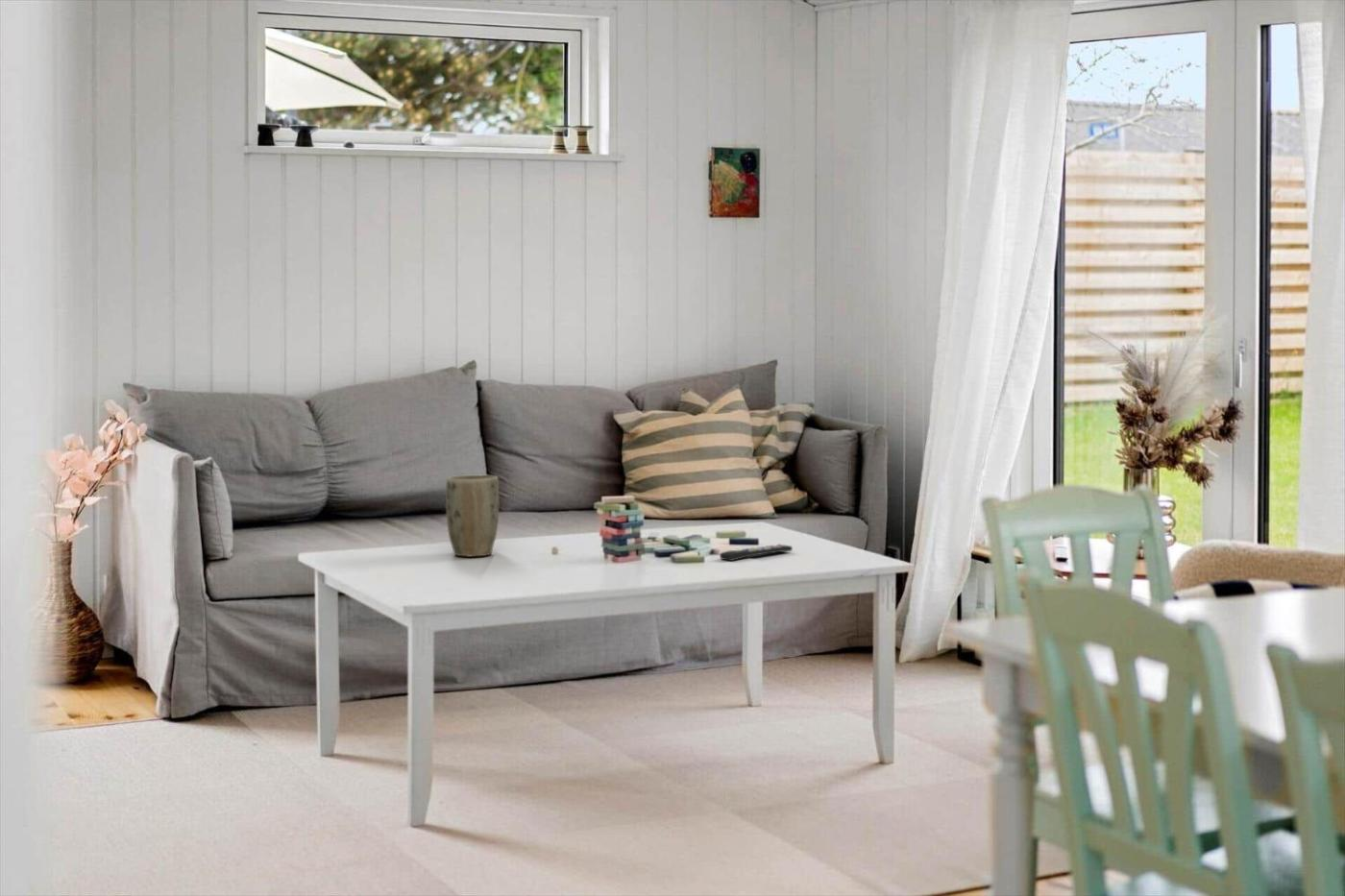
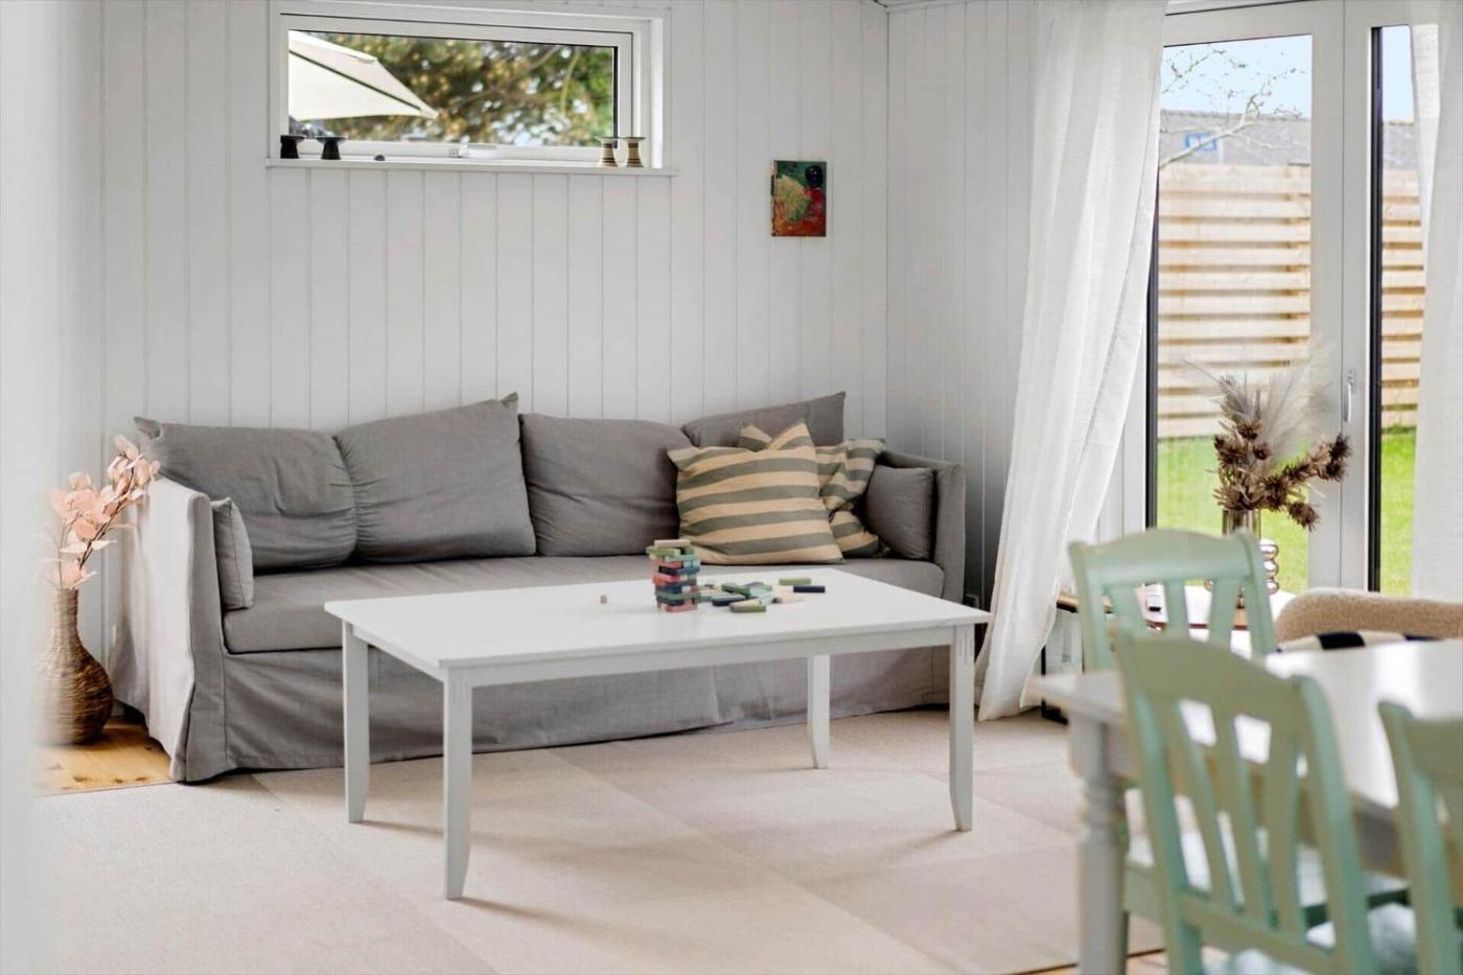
- plant pot (473, 515)
- remote control (756, 551)
